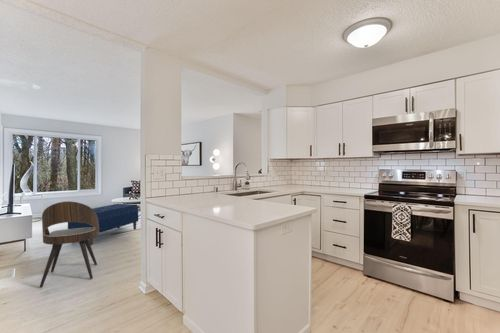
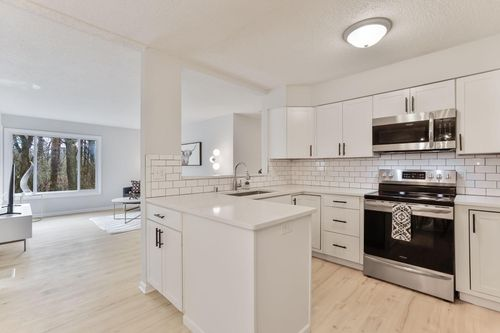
- dining chair (71, 236)
- bench (106, 221)
